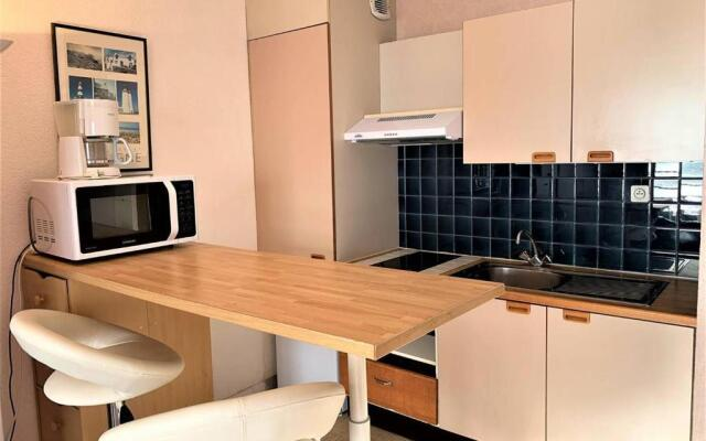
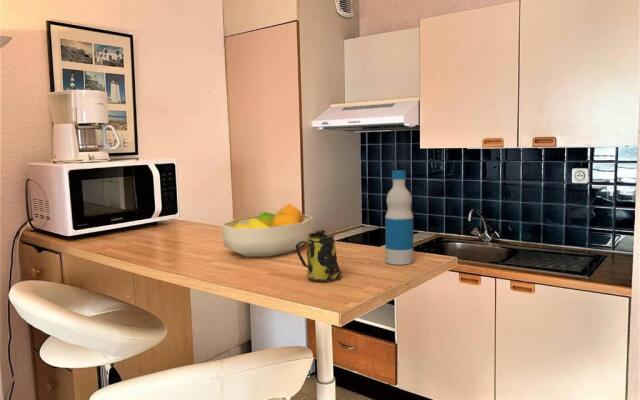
+ fruit bowl (268, 228)
+ bottle (399, 216)
+ mug (320, 256)
